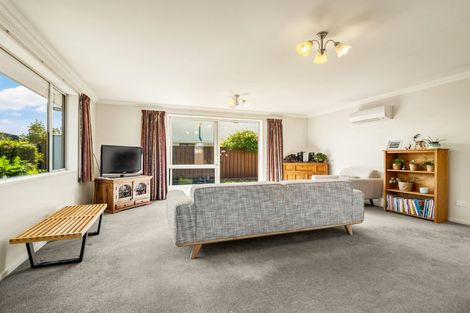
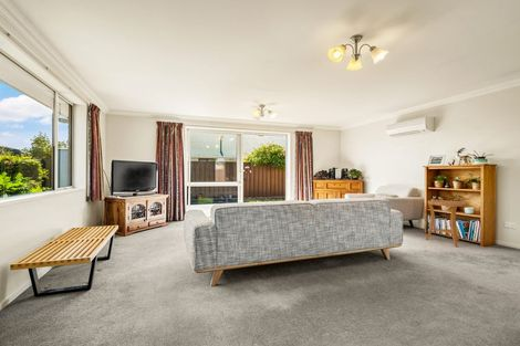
+ side table (450, 221)
